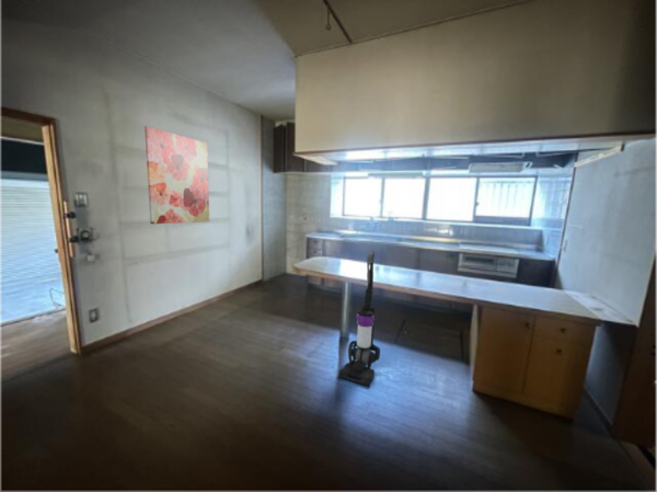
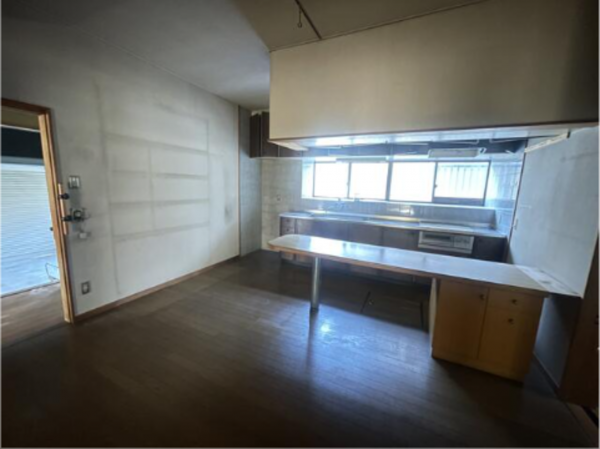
- wall art (181, 180)
- vacuum cleaner (364, 313)
